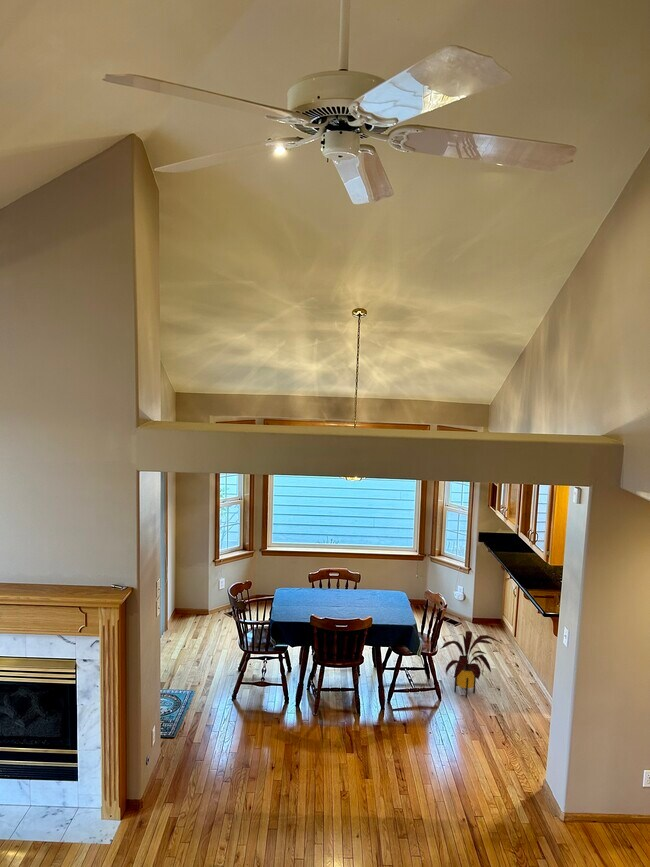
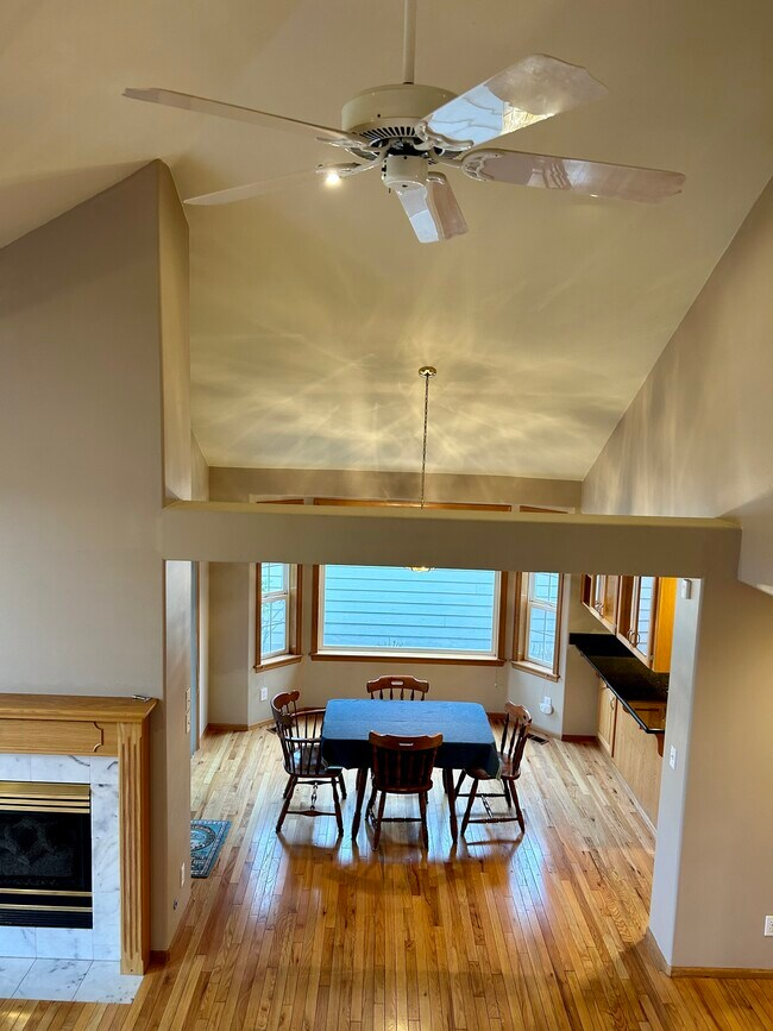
- house plant (468, 663)
